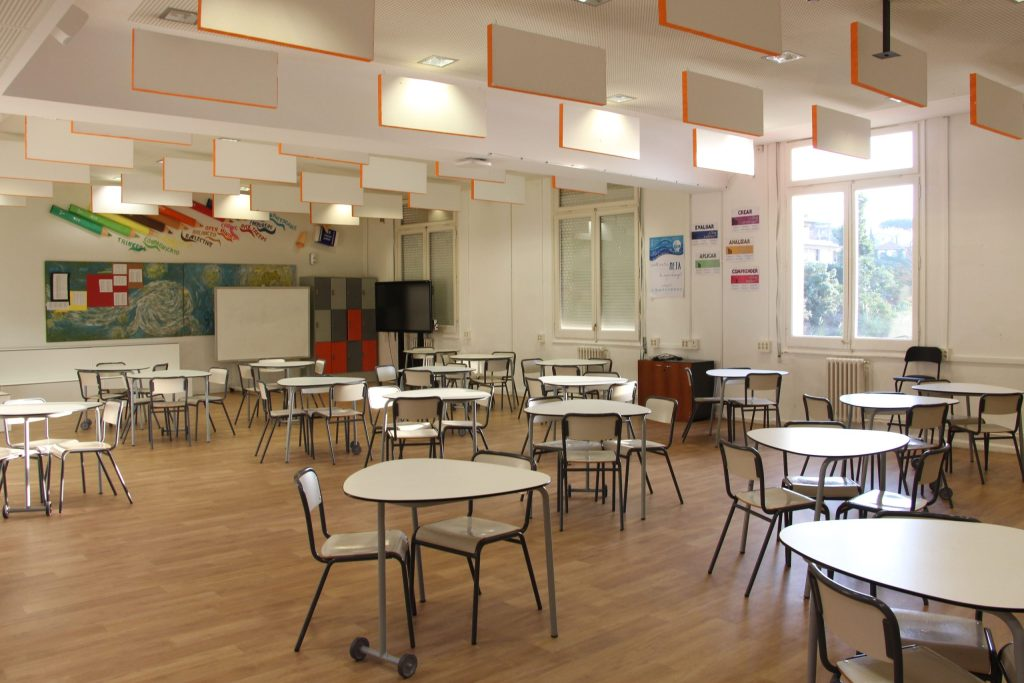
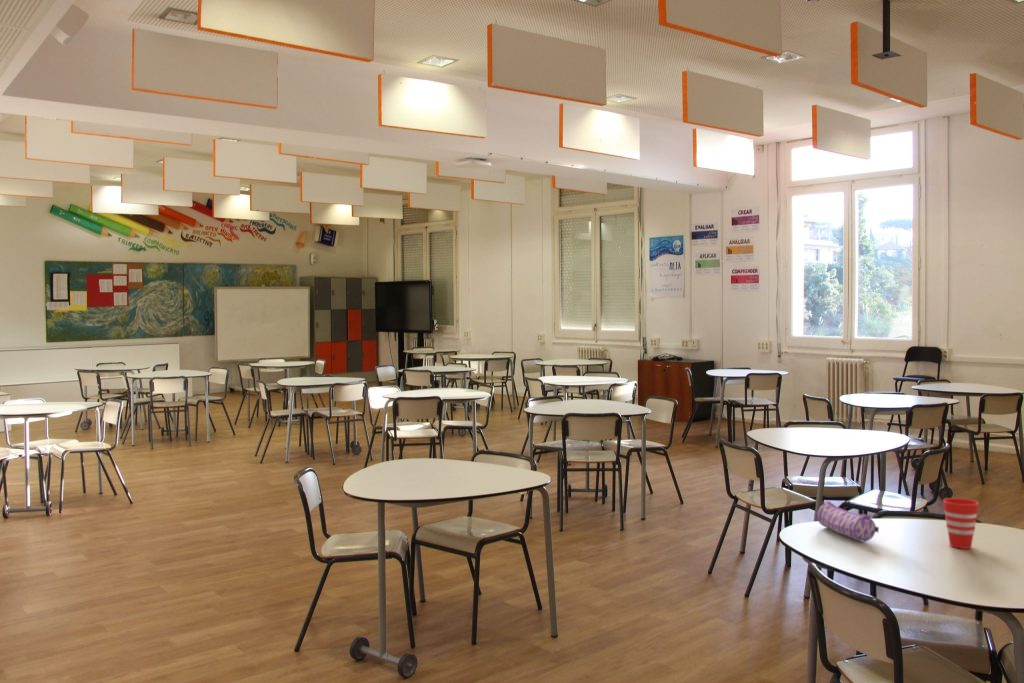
+ cup (960, 523)
+ pencil case (845, 521)
